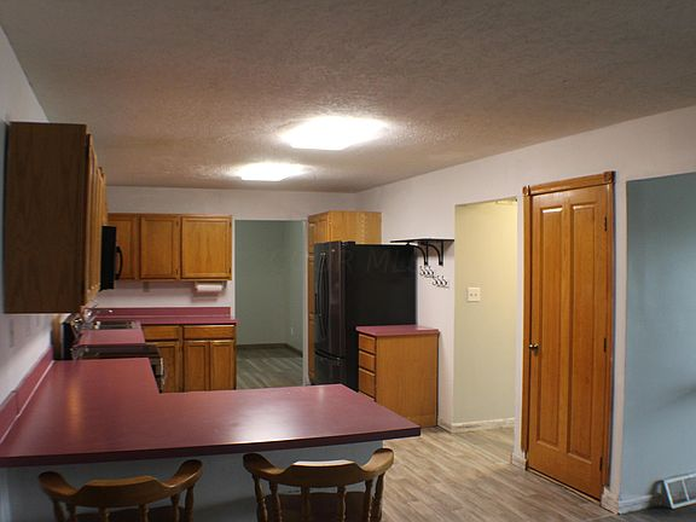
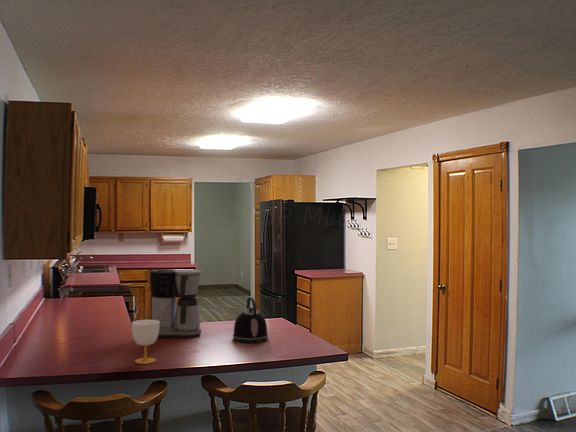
+ cup (145, 341)
+ coffee maker (174, 302)
+ kettle (250, 317)
